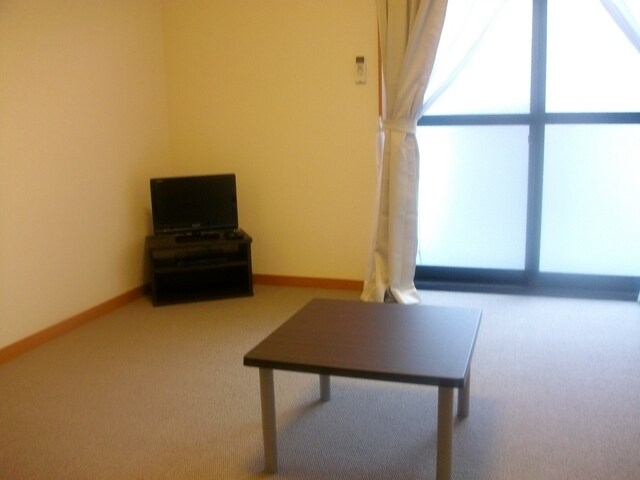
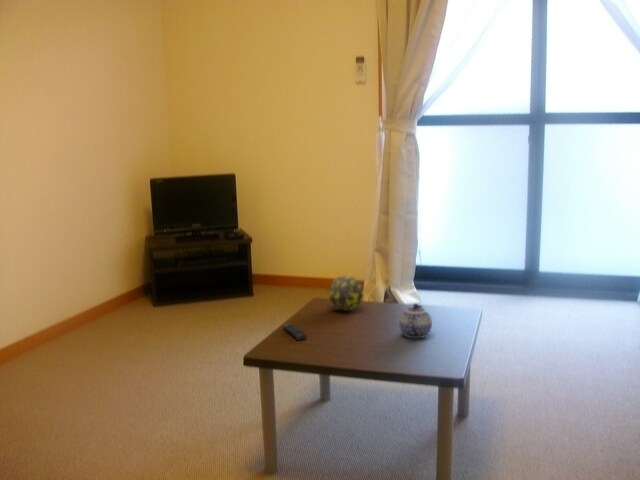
+ decorative ball (346, 292)
+ remote control (293, 330)
+ teapot (415, 319)
